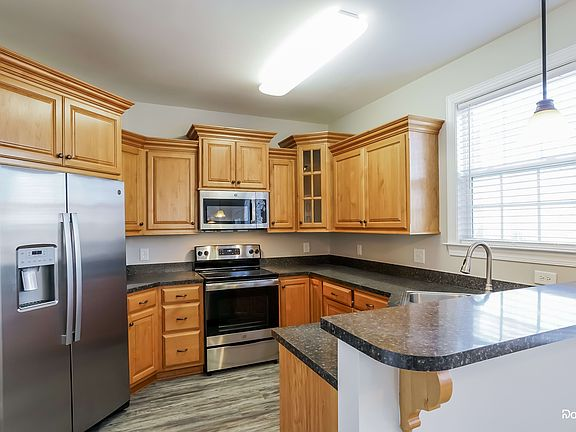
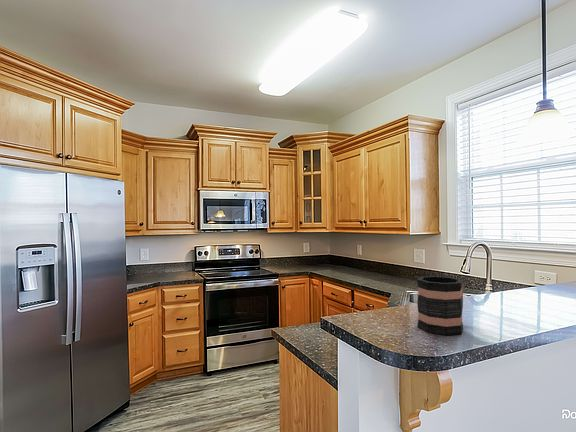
+ mug (445, 302)
